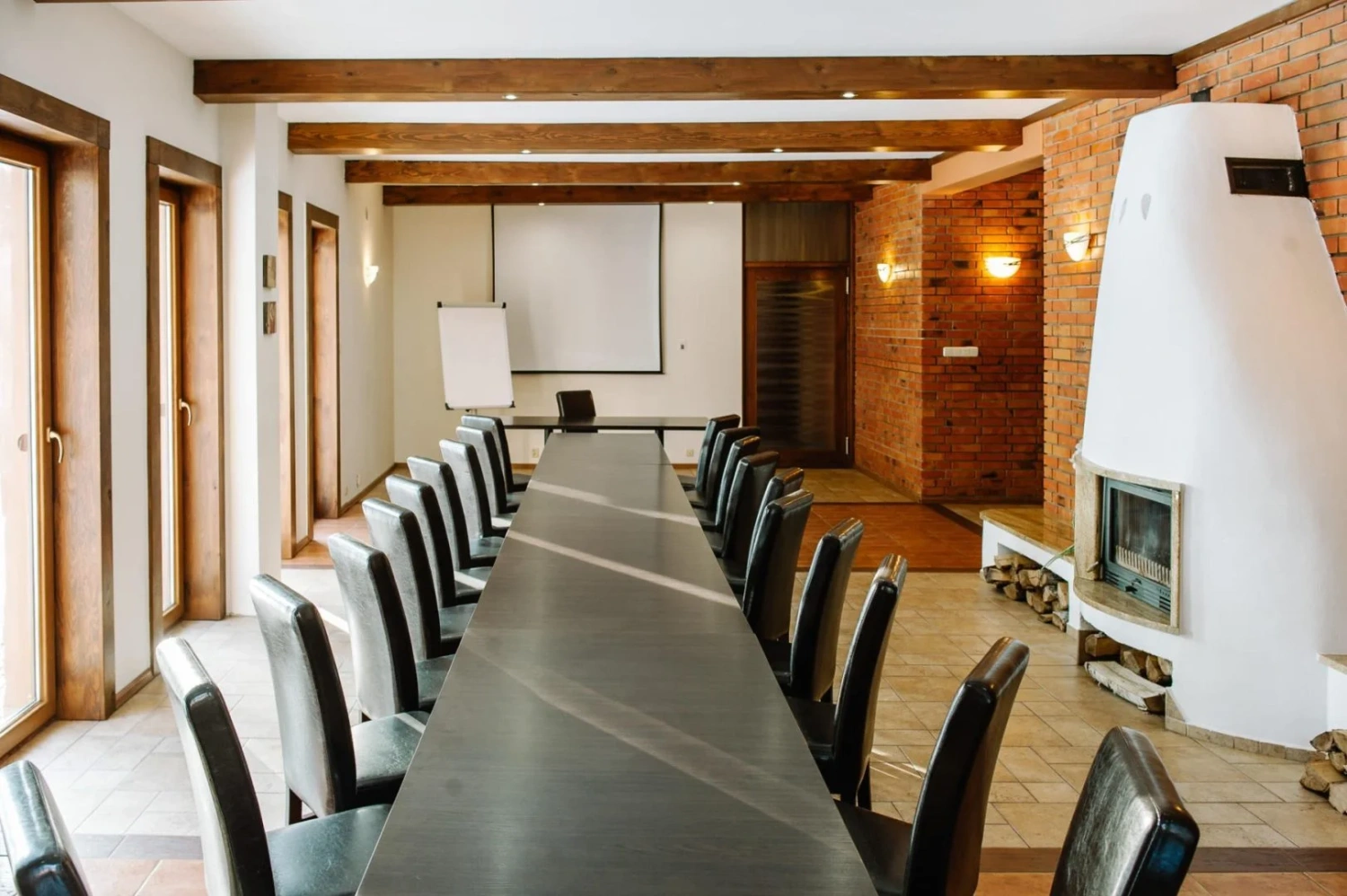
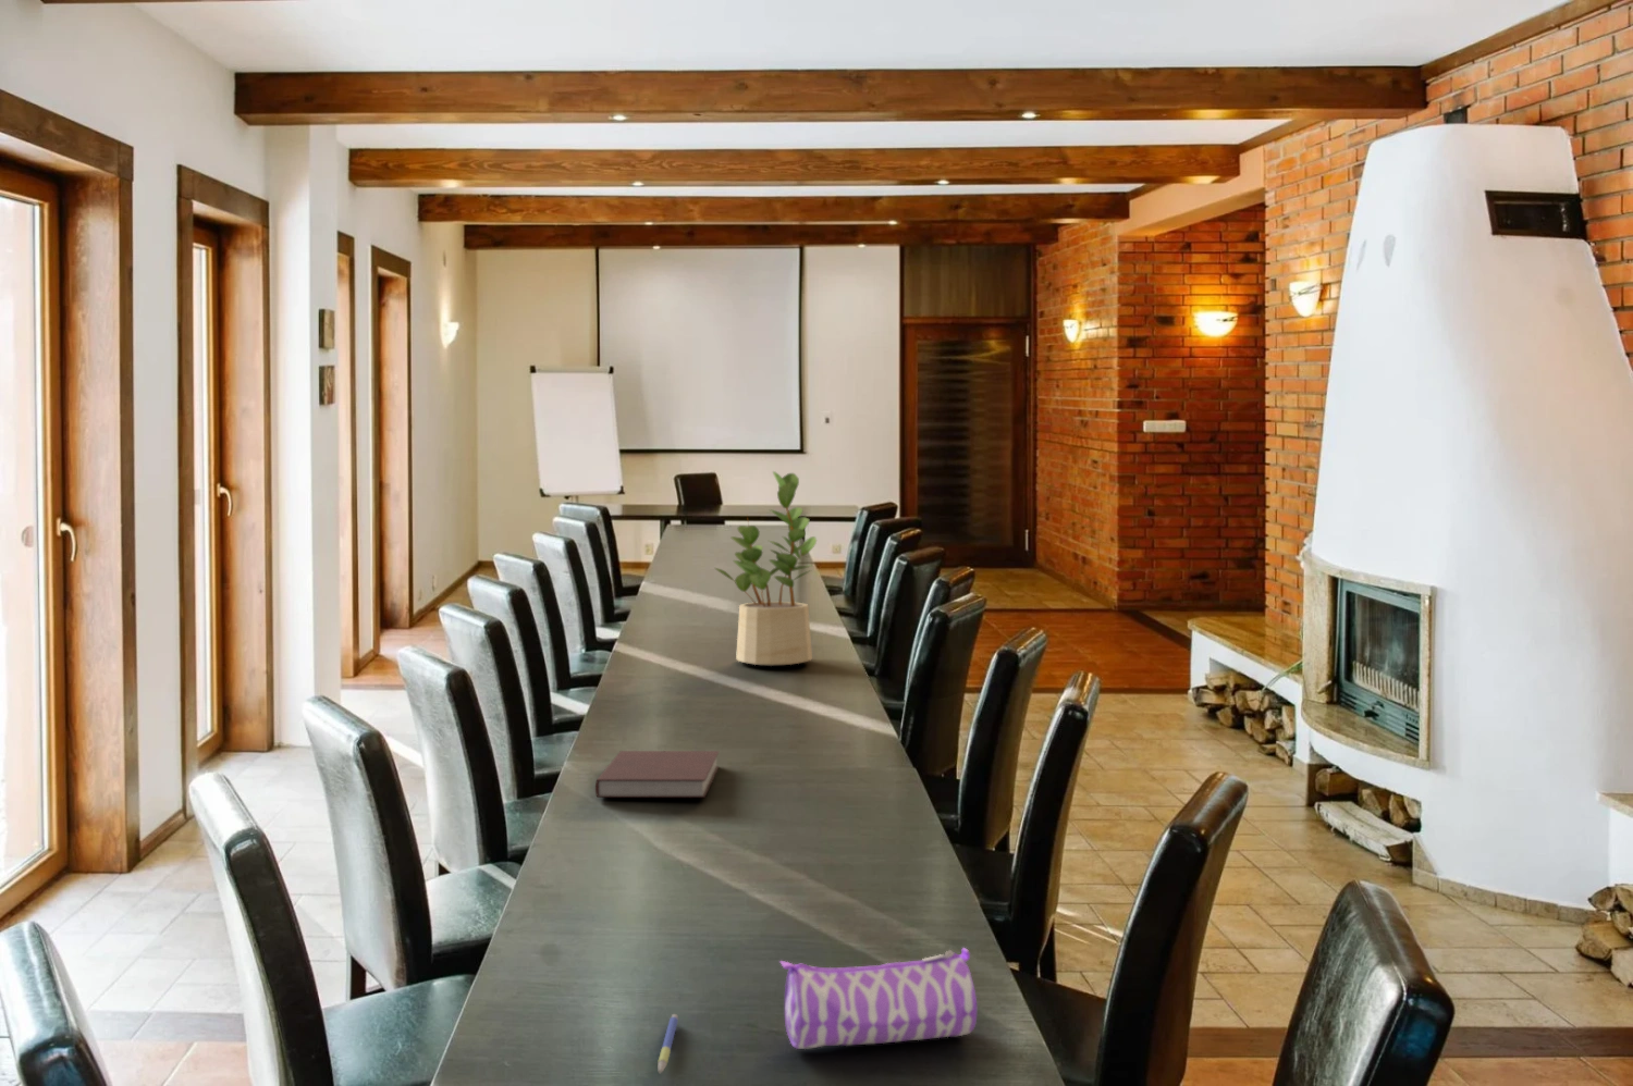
+ notebook (660, 772)
+ pen (667, 1044)
+ pencil case (880, 998)
+ potted plant (763, 568)
